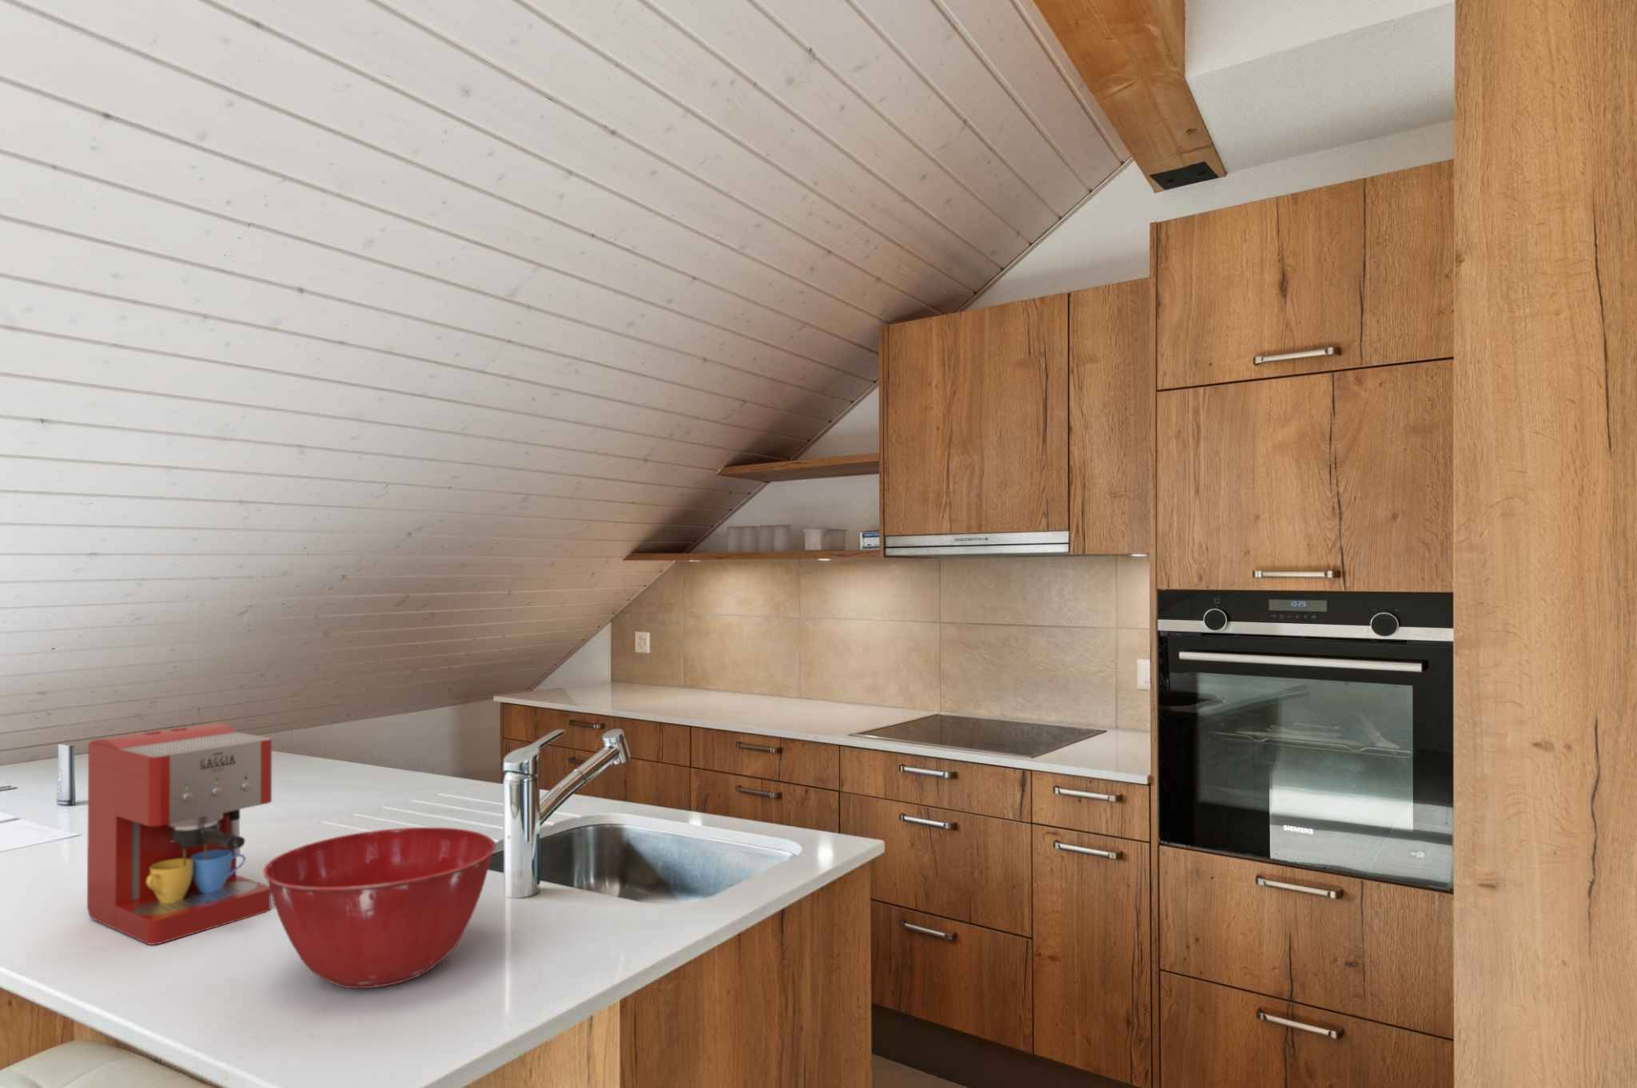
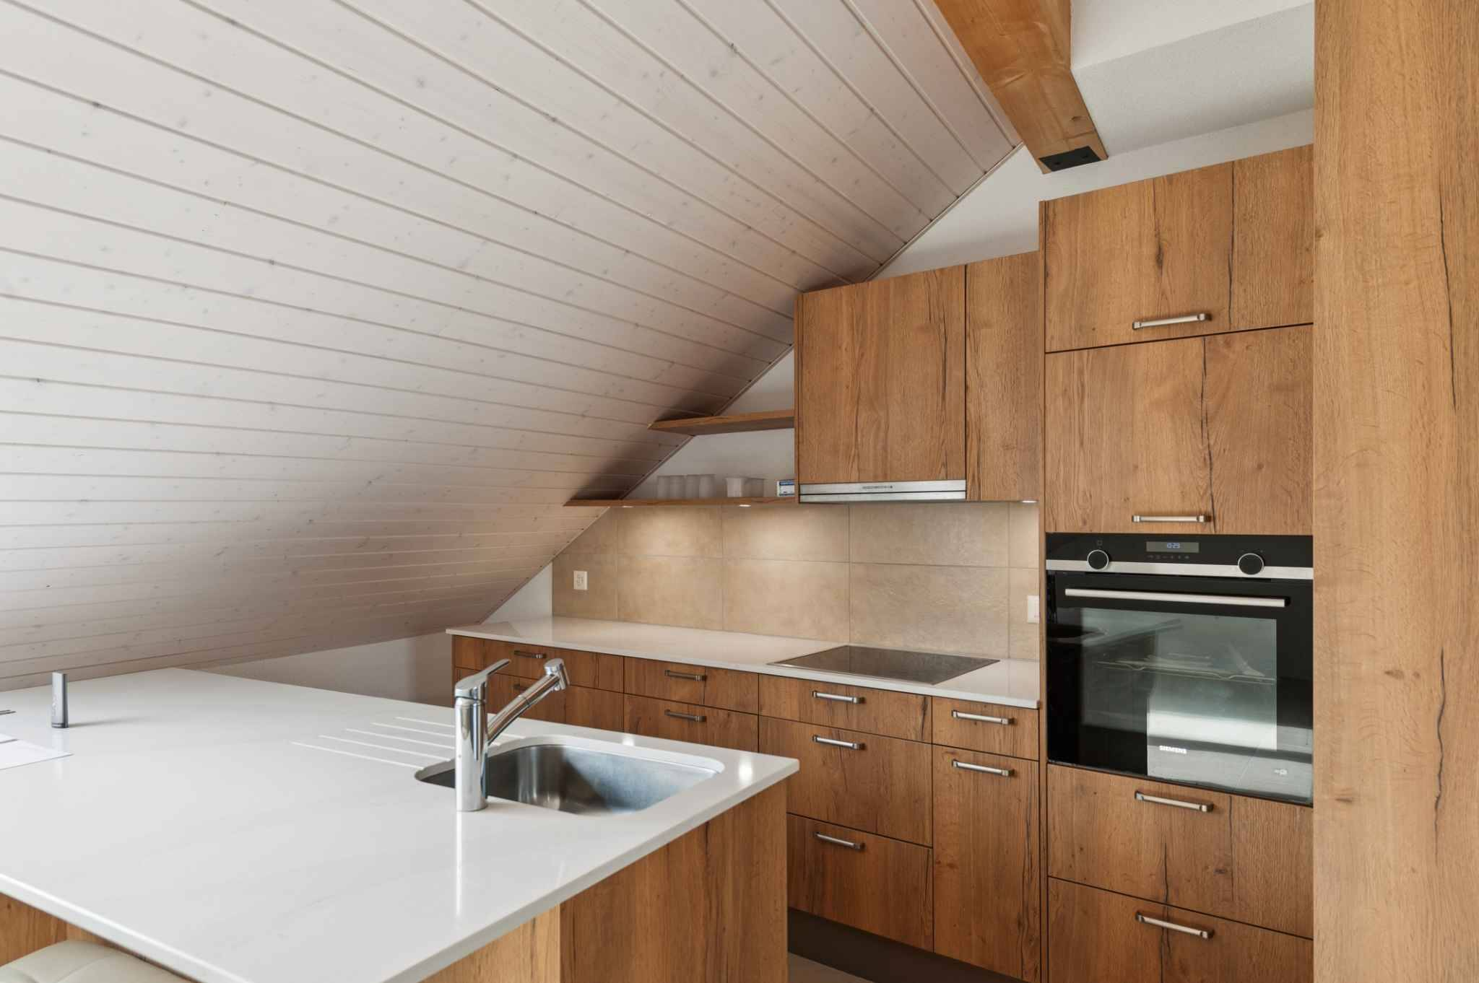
- mixing bowl (384, 909)
- coffee maker (181, 823)
